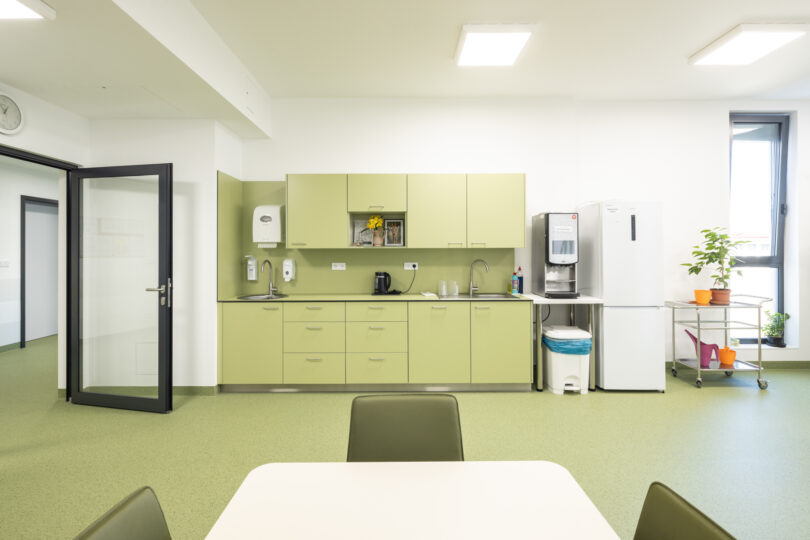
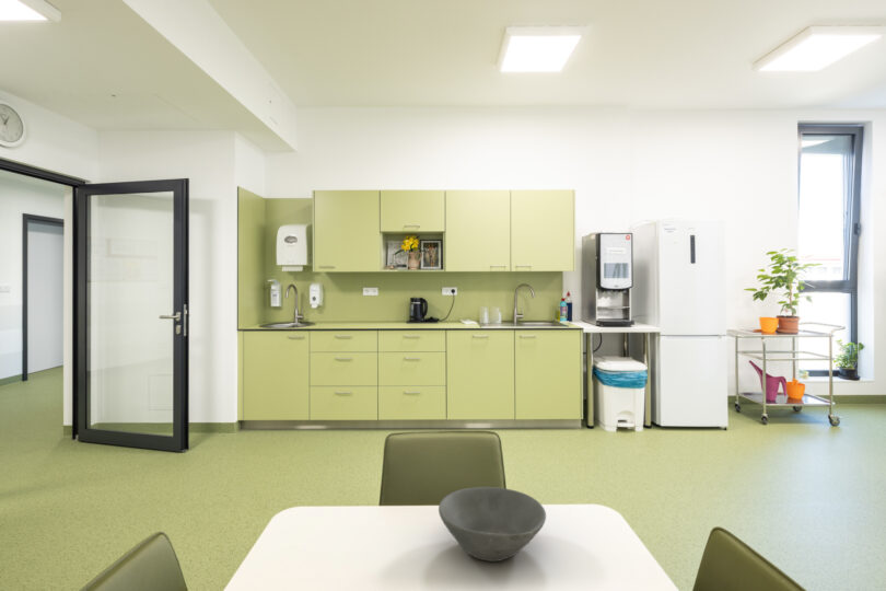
+ bowl (491, 528)
